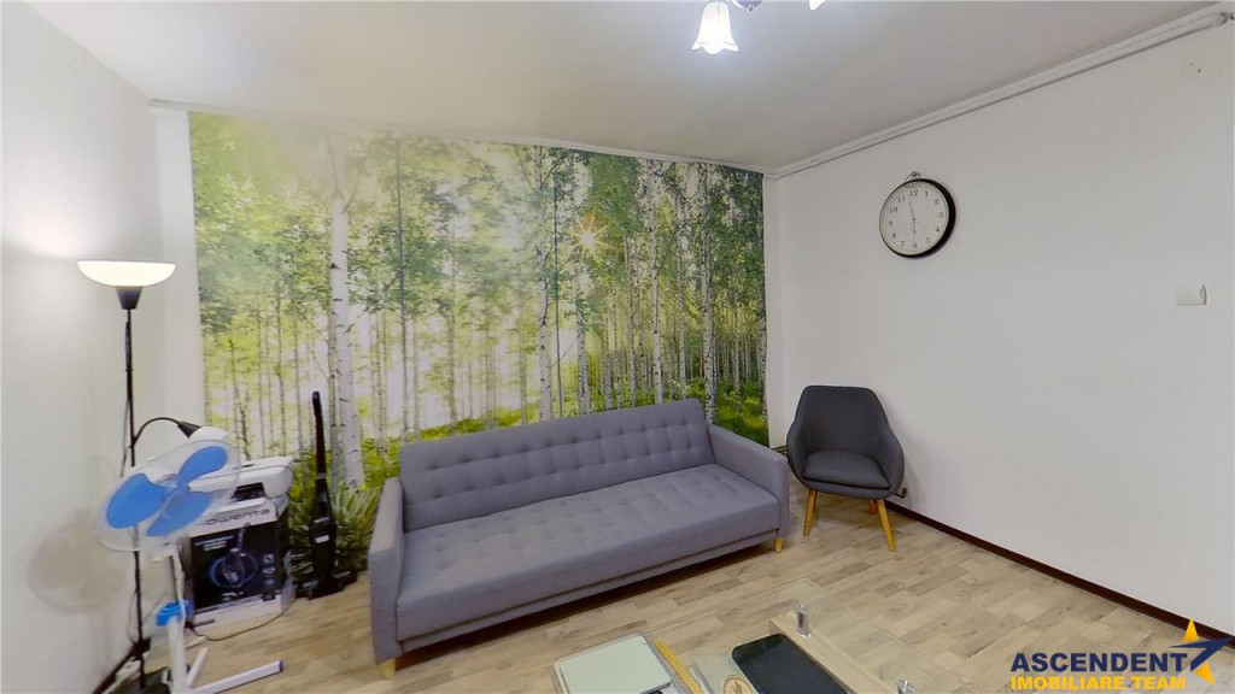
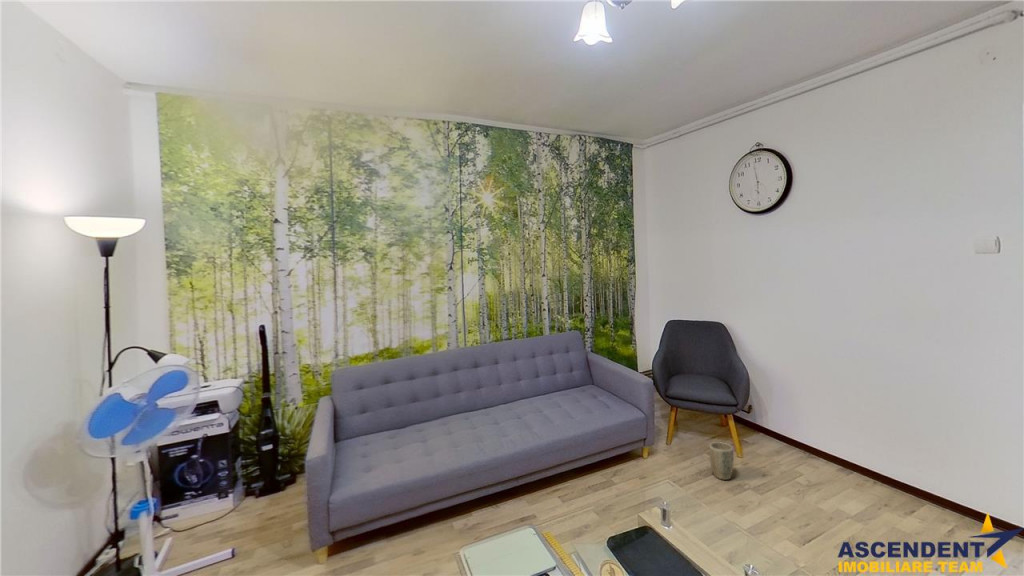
+ plant pot (721, 461)
